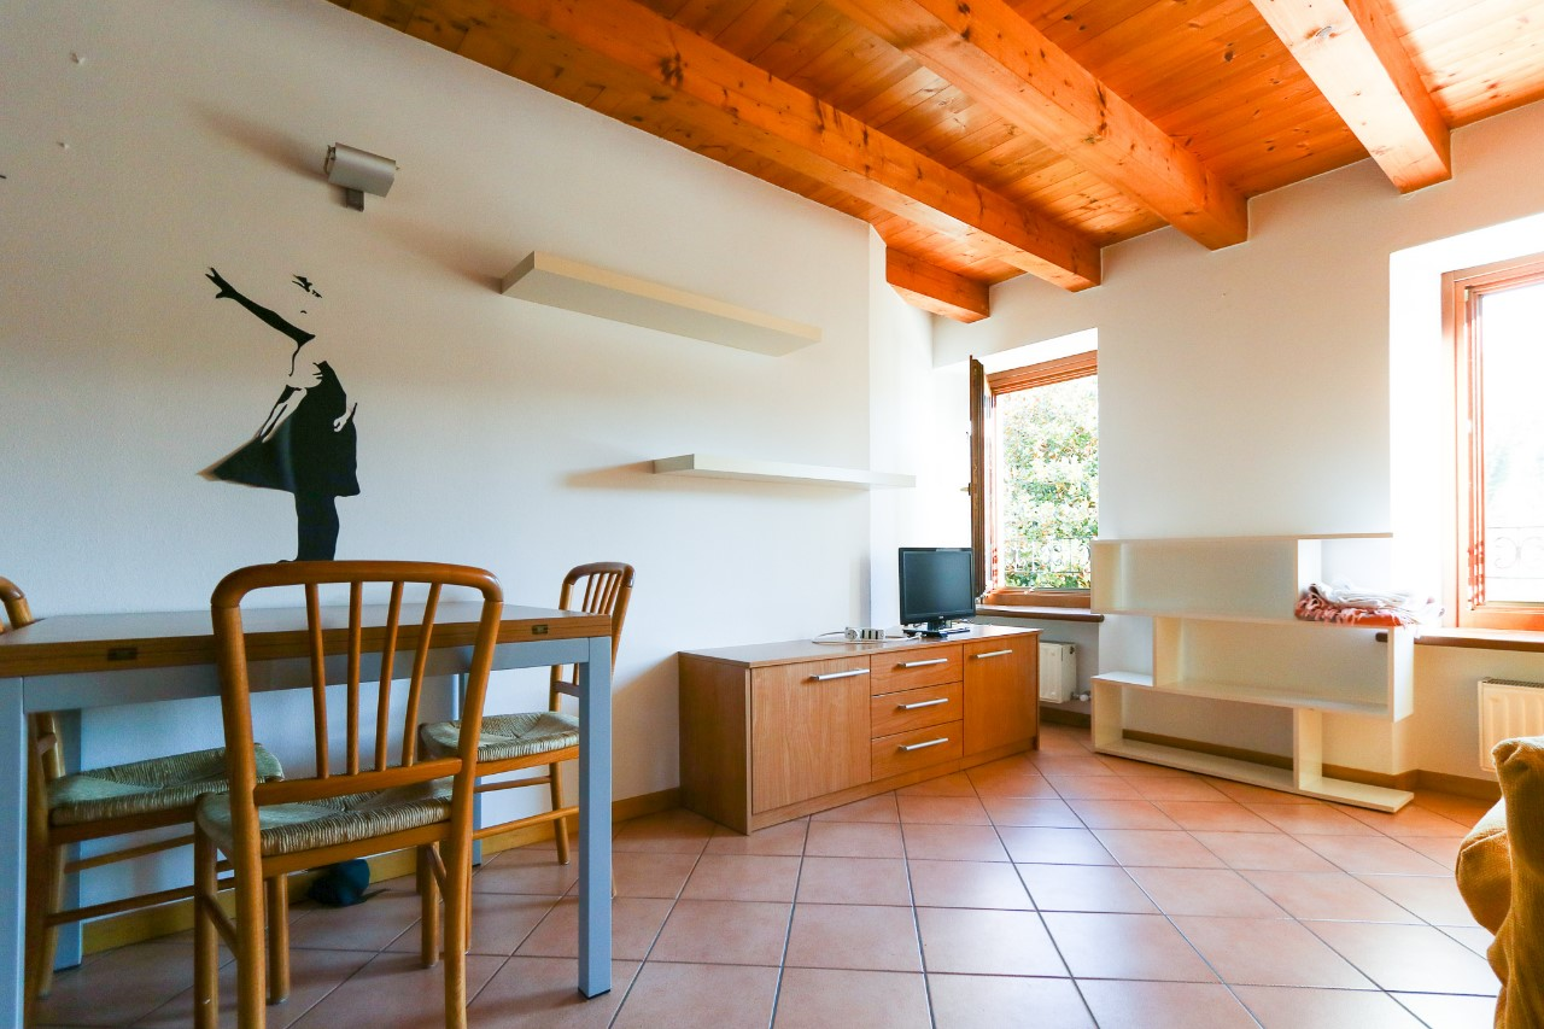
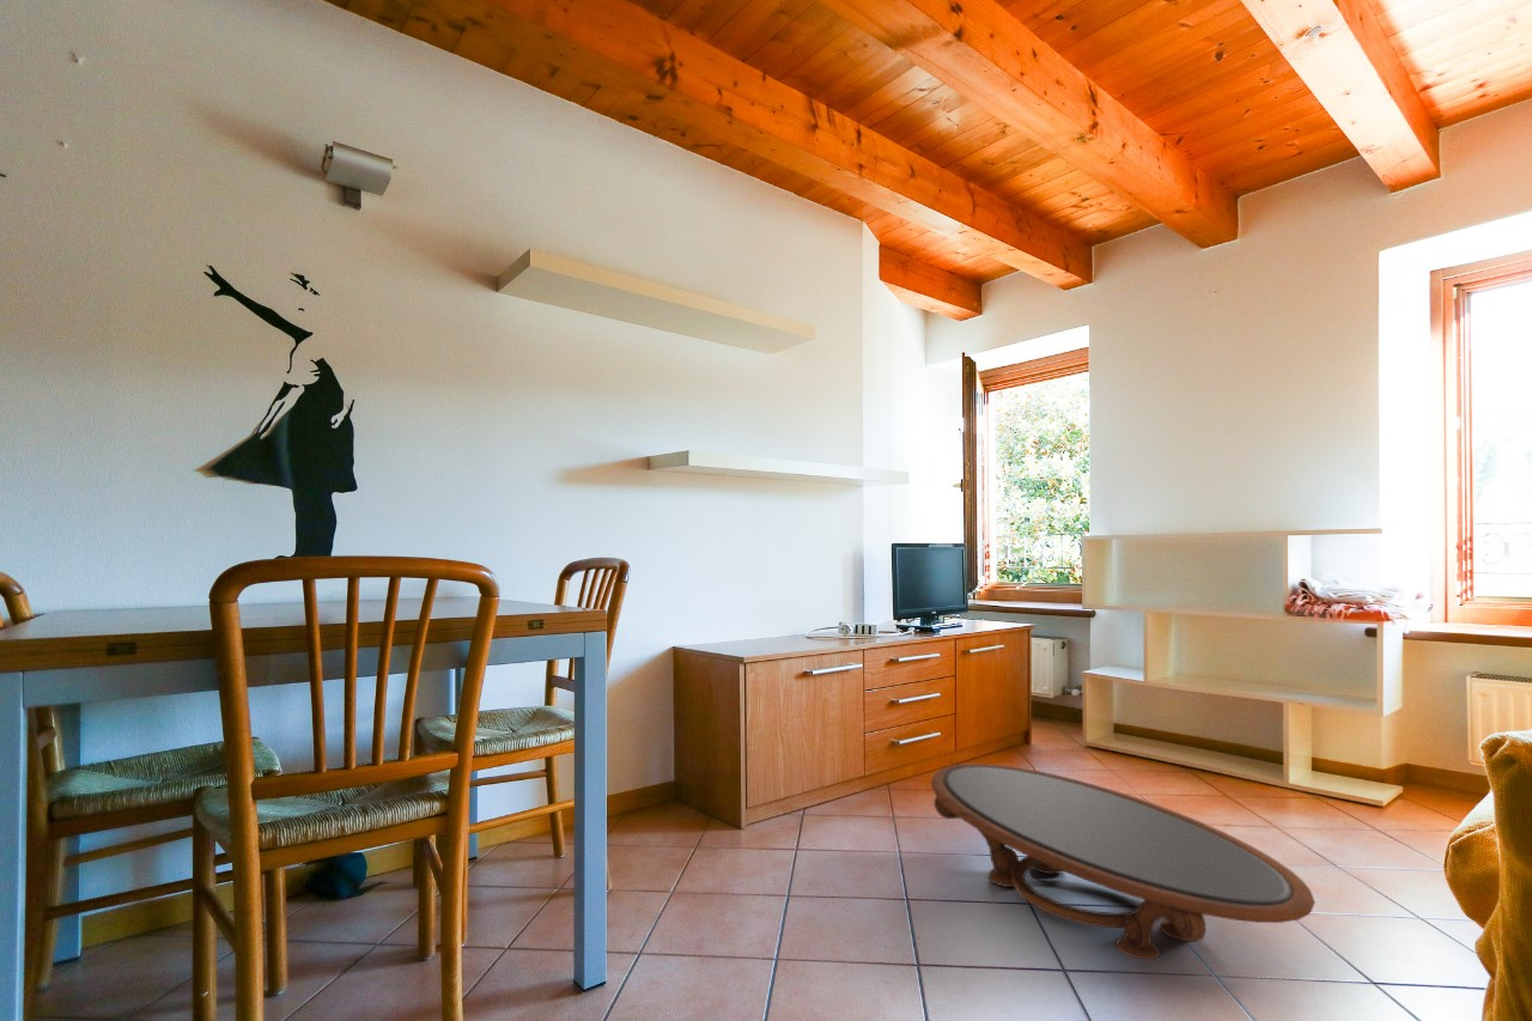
+ coffee table (1087, 861)
